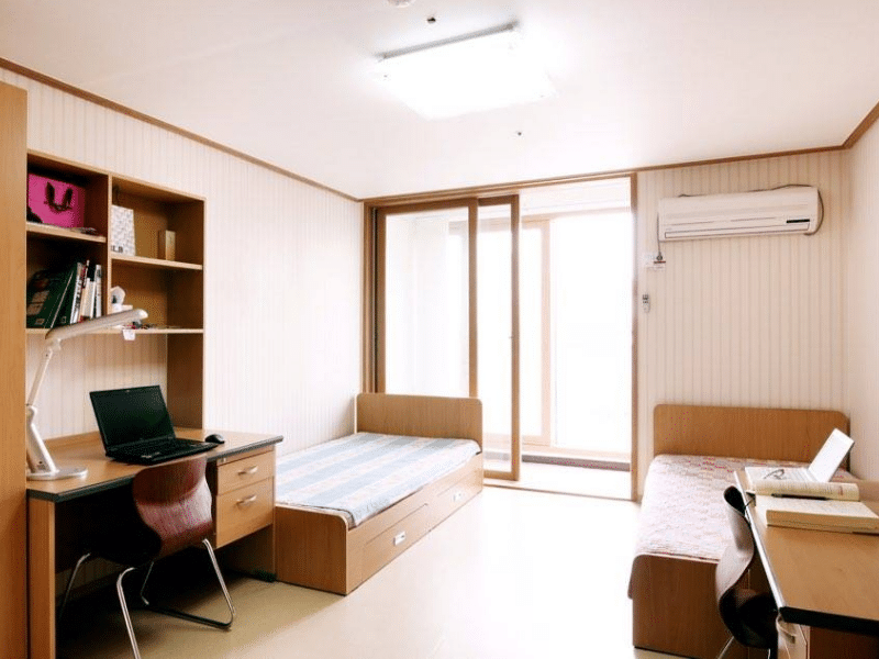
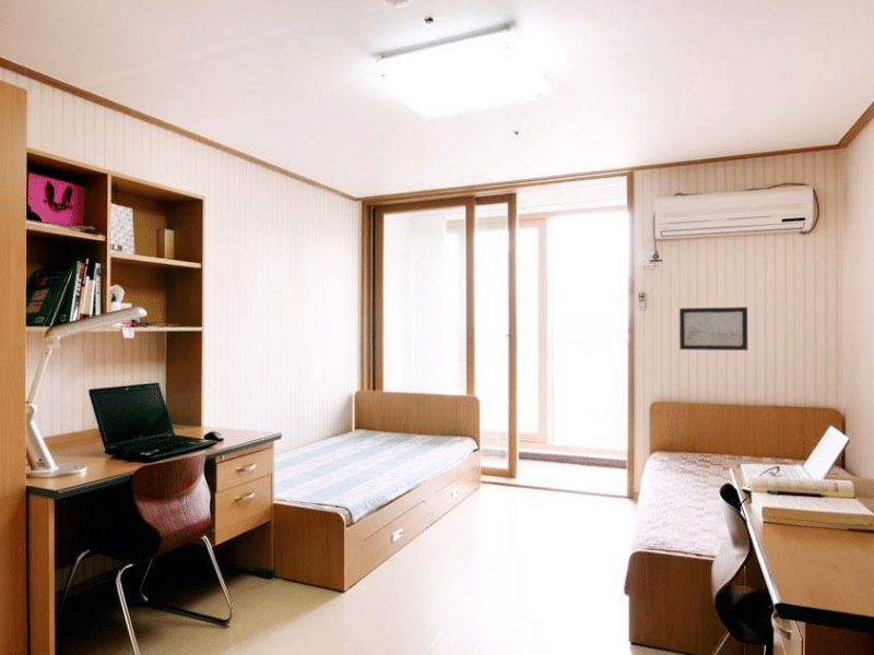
+ wall art (712, 329)
